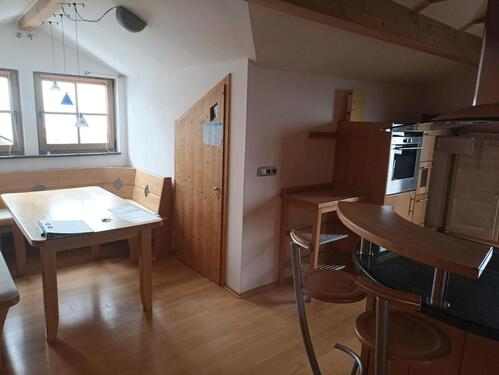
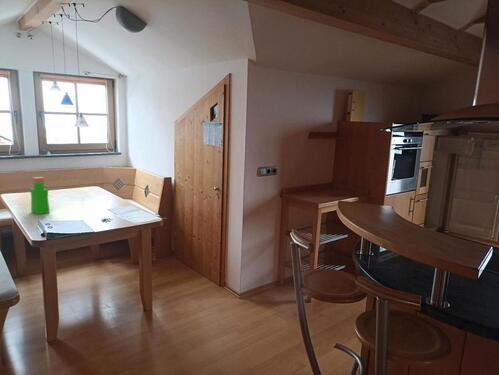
+ bottle (39, 195)
